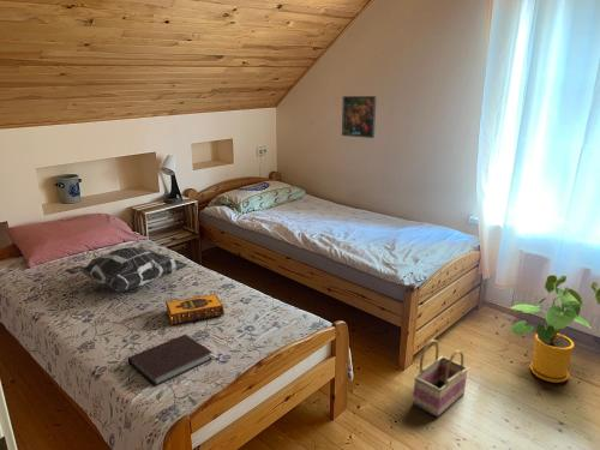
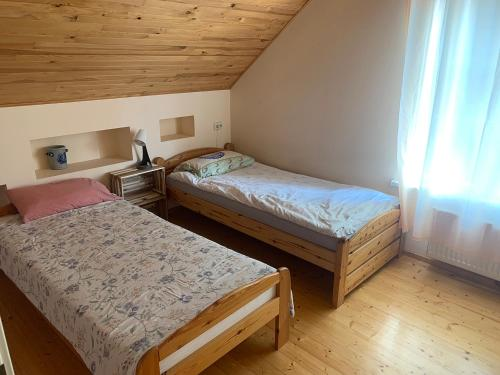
- hardback book (194, 308)
- notebook (170, 358)
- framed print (358, 116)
- decorative pillow (126, 266)
- house plant (553, 329)
- basket (440, 372)
